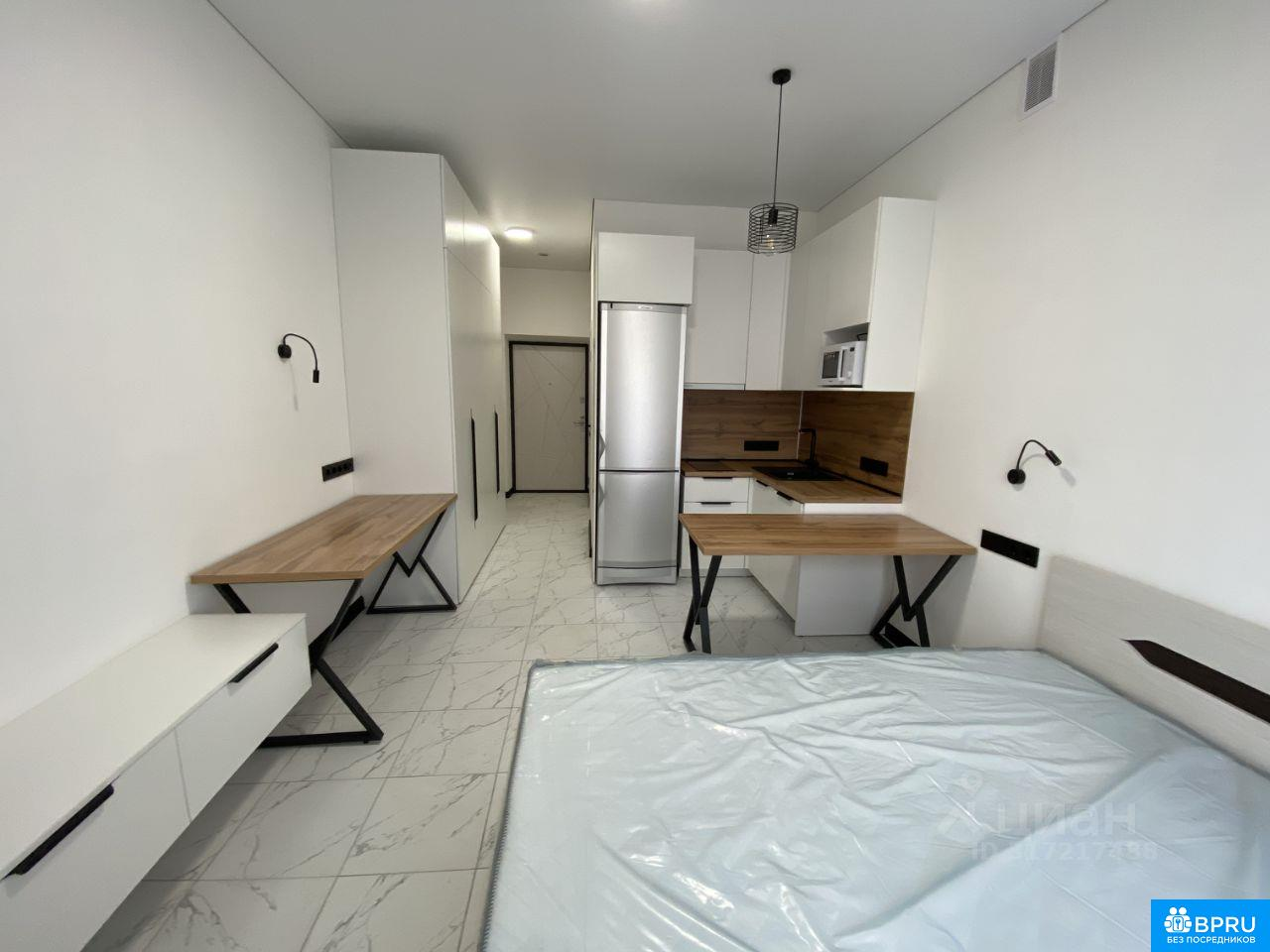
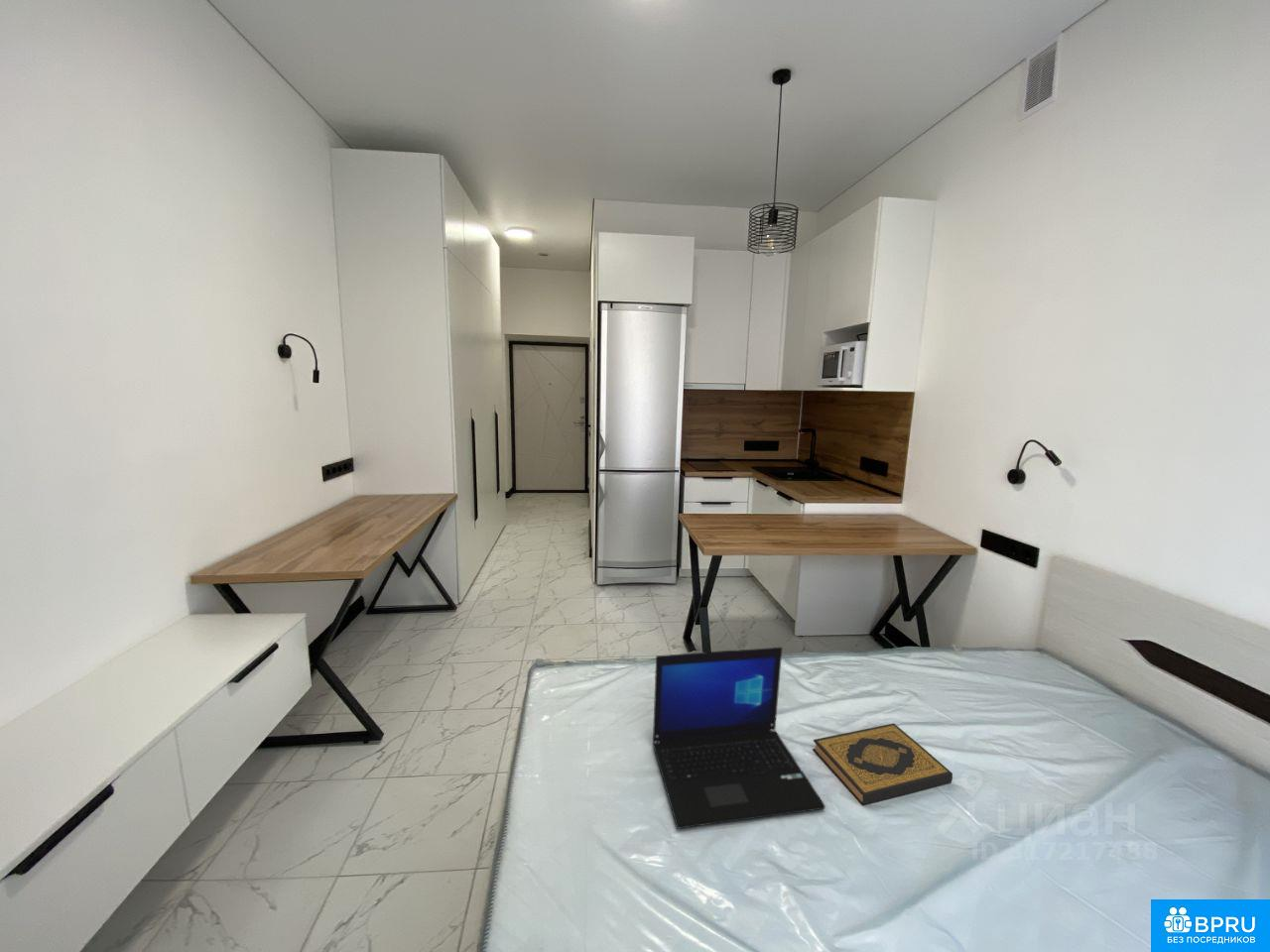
+ hardback book (879, 761)
+ laptop (734, 727)
